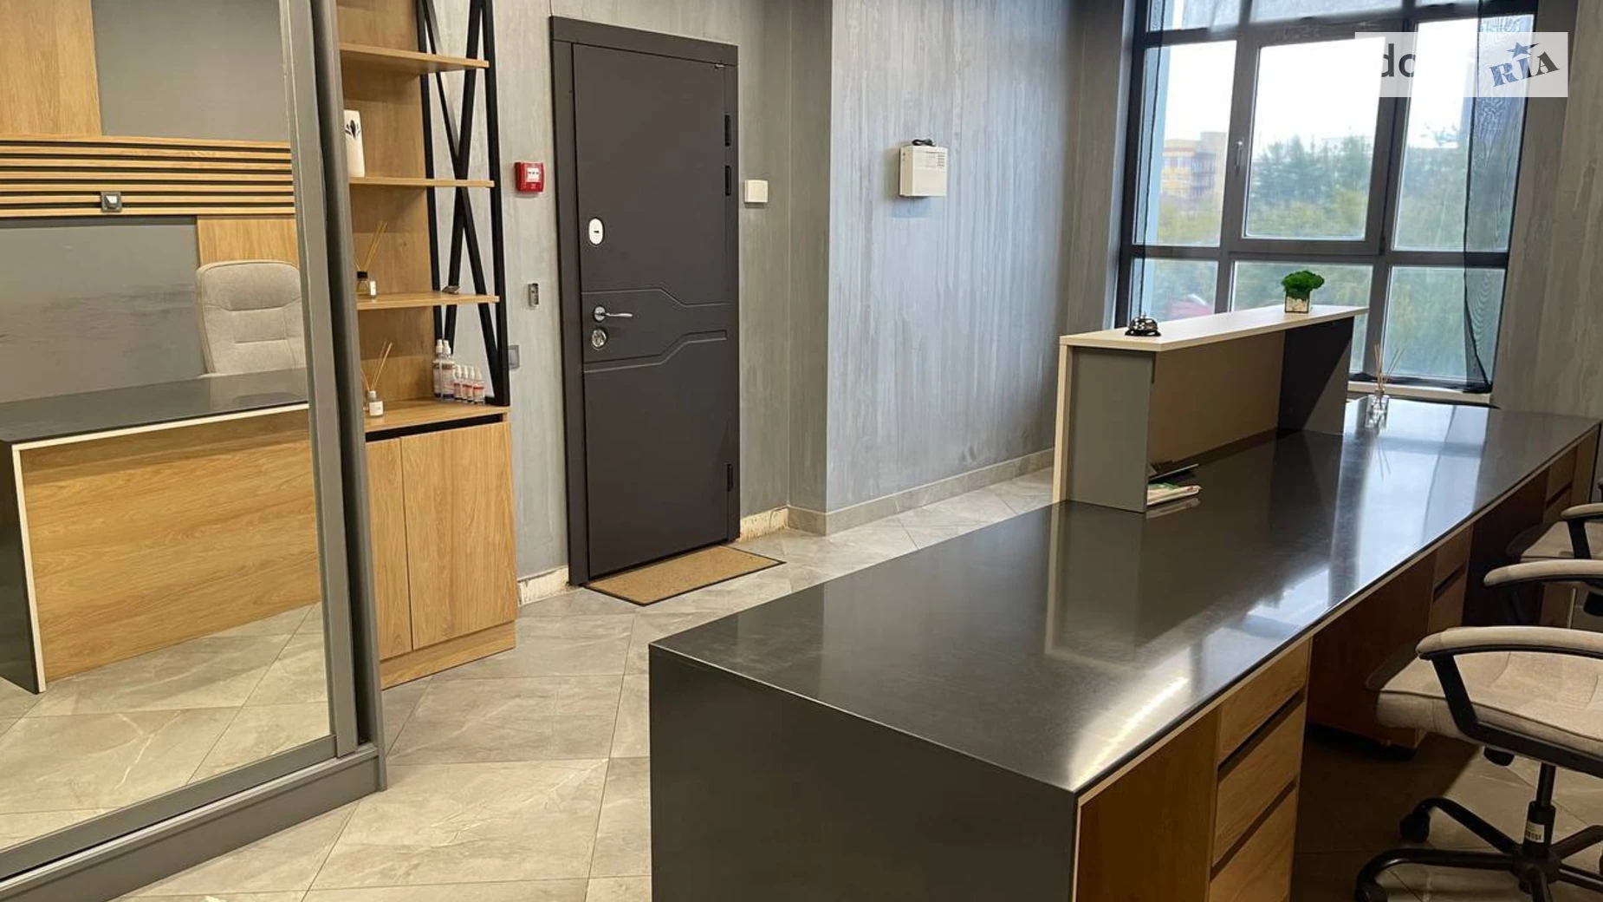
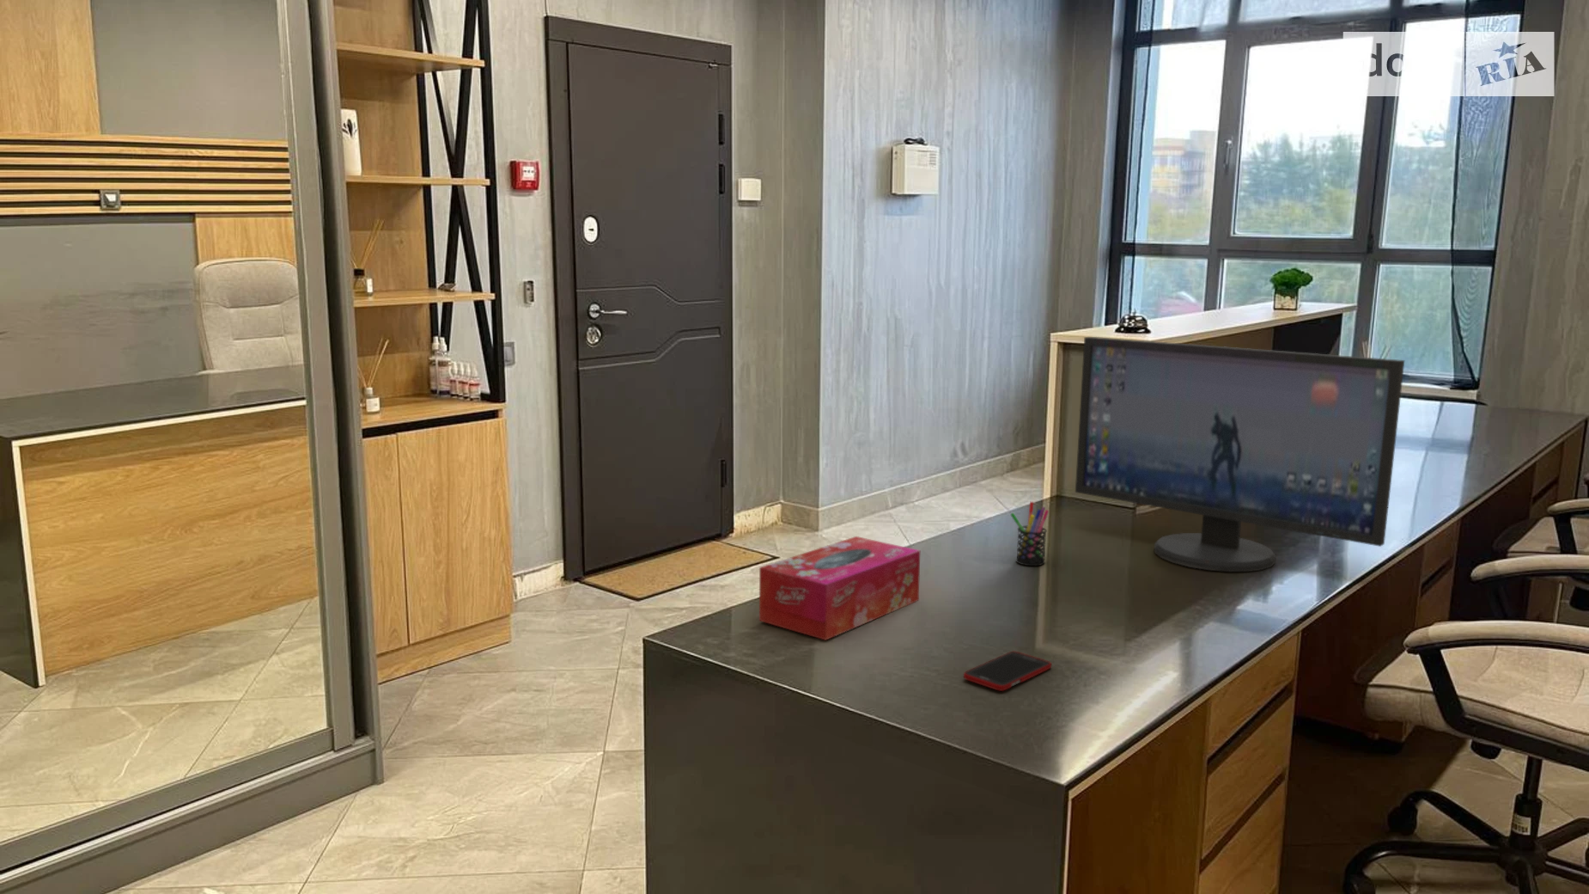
+ computer monitor (1221, 453)
+ pen holder (1028, 533)
+ cell phone (1007, 670)
+ tissue box (841, 585)
